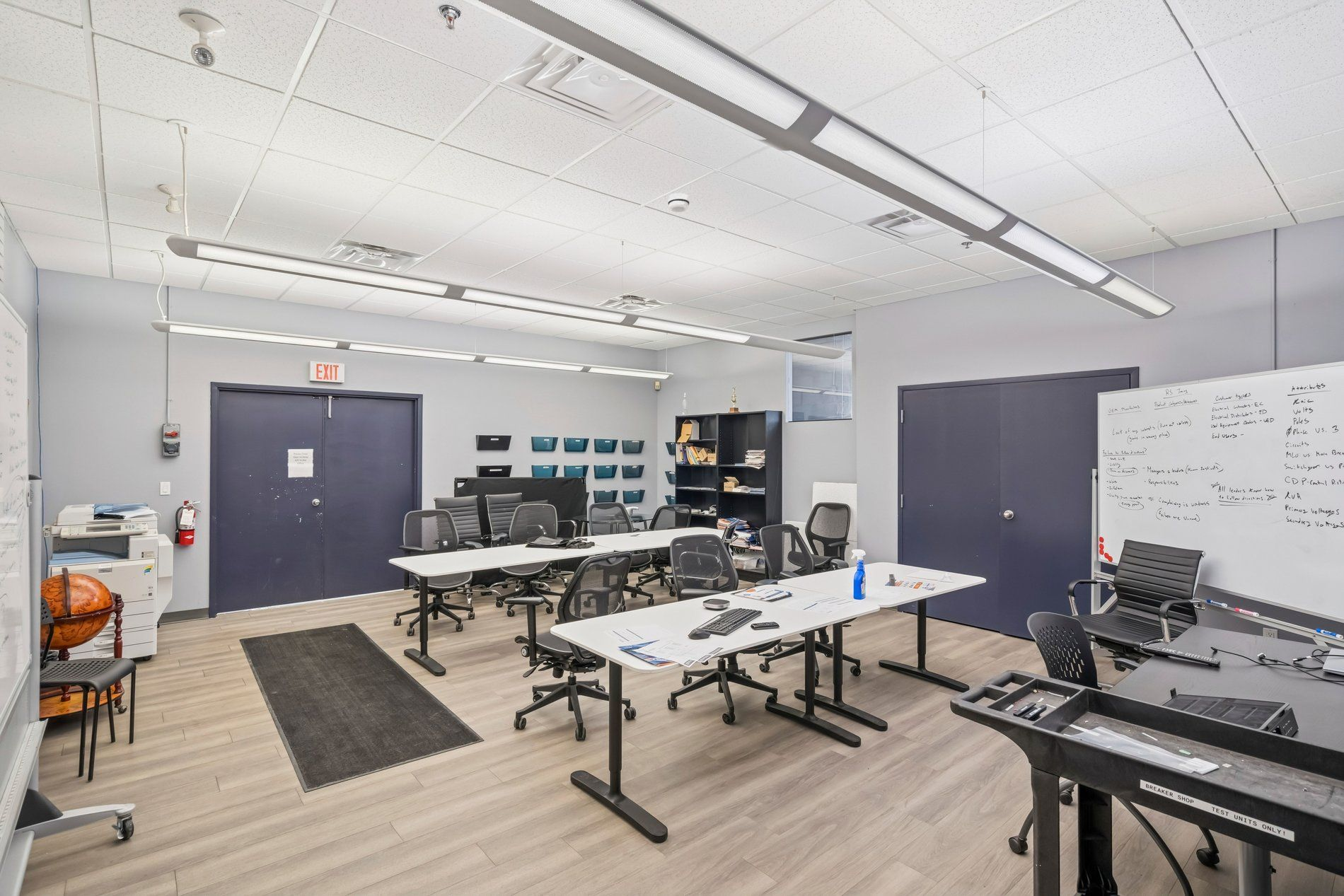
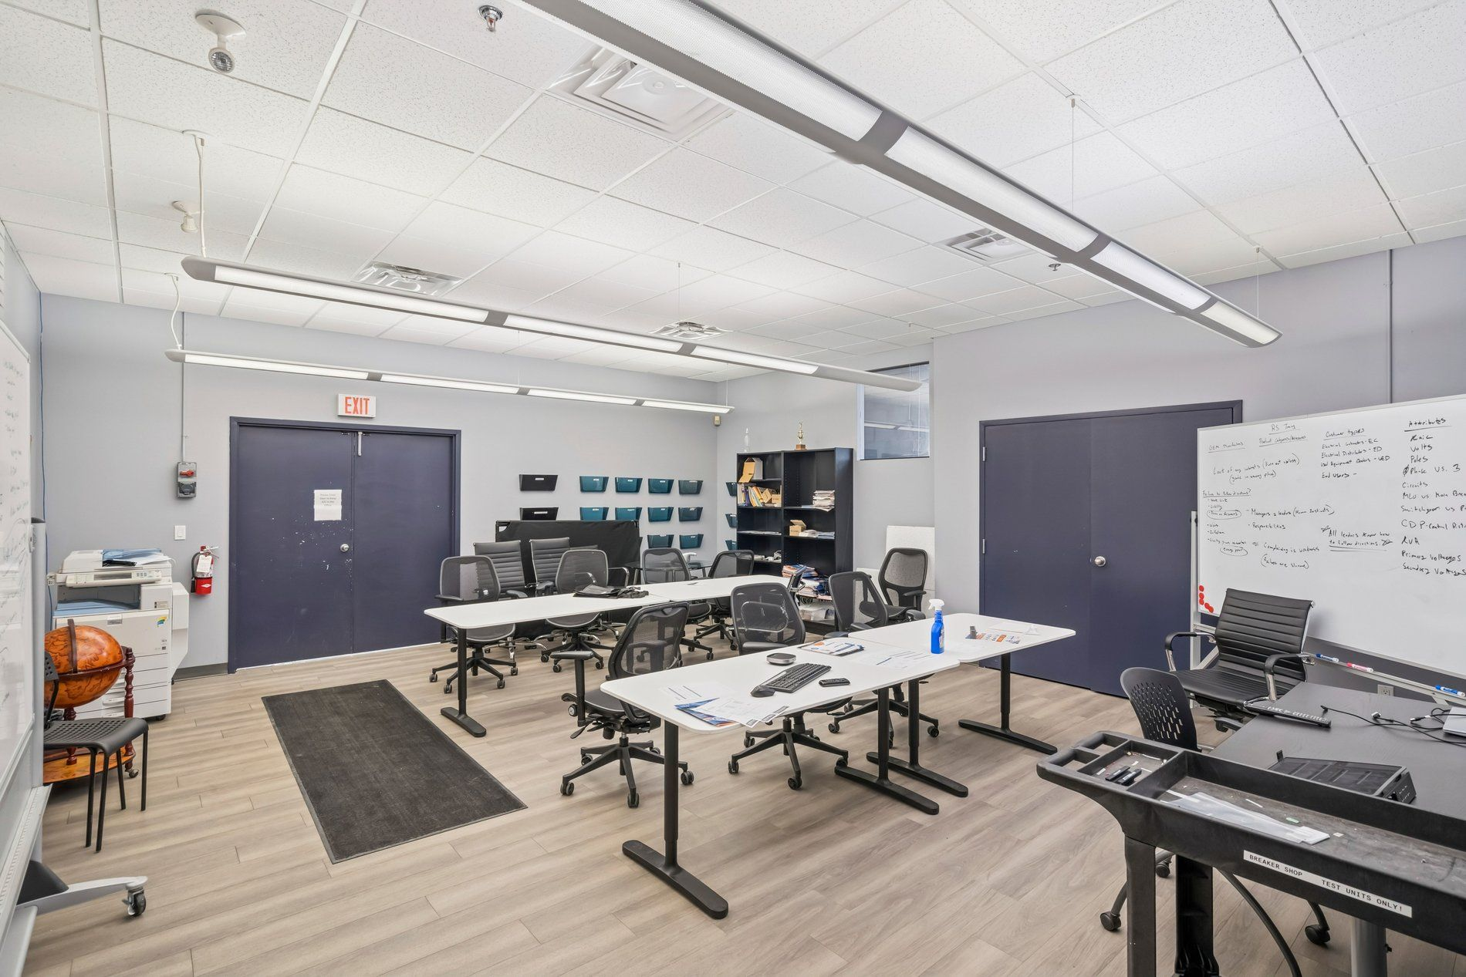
- smoke detector (678, 203)
